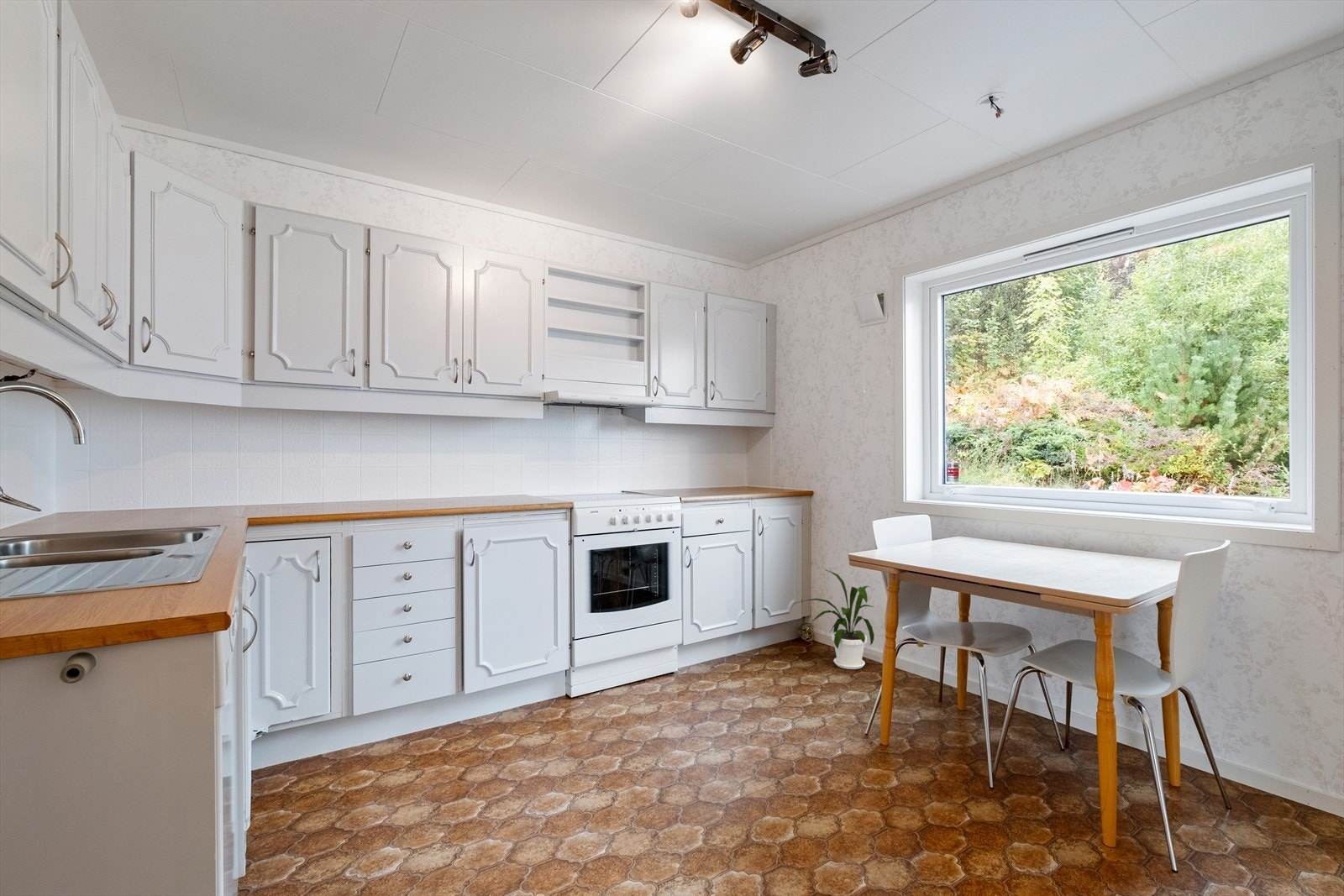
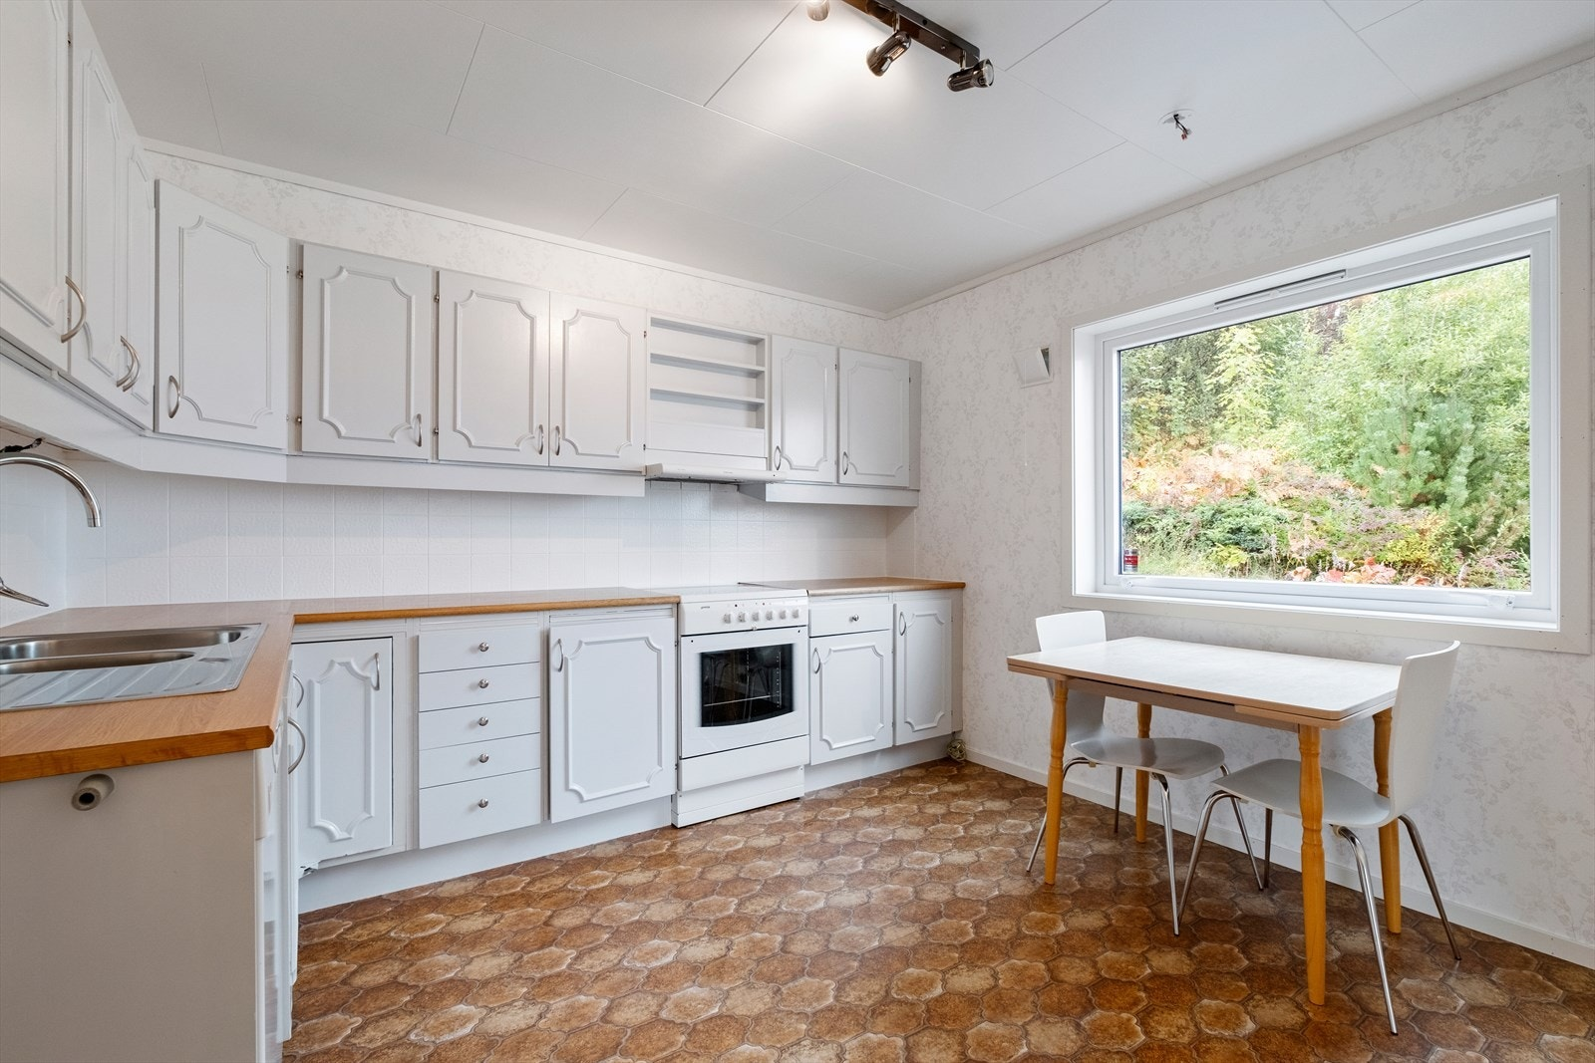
- house plant (845, 619)
